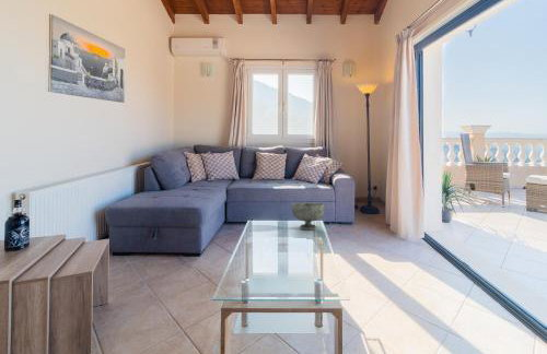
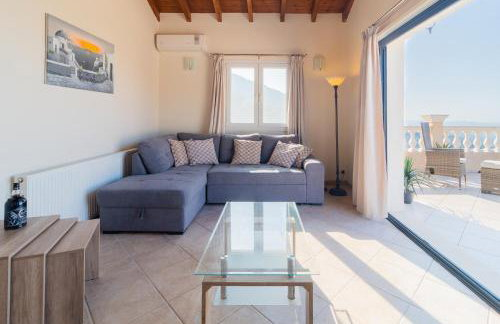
- decorative bowl (307, 215)
